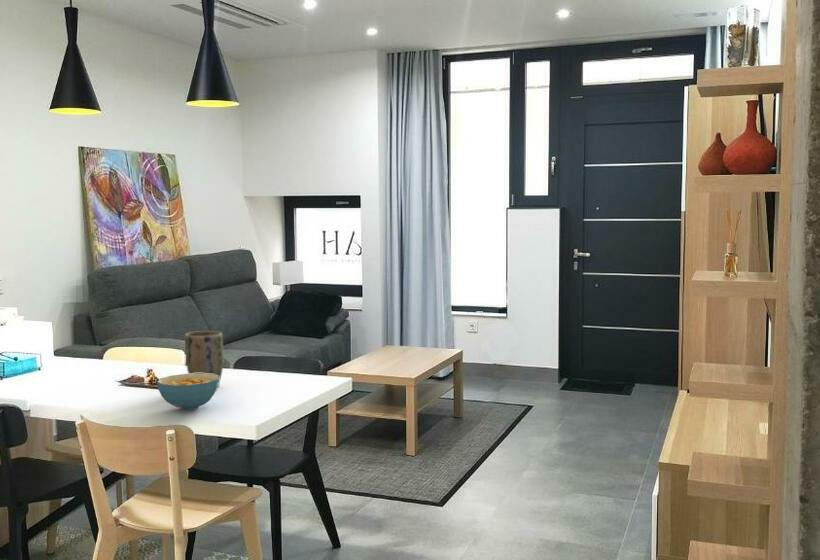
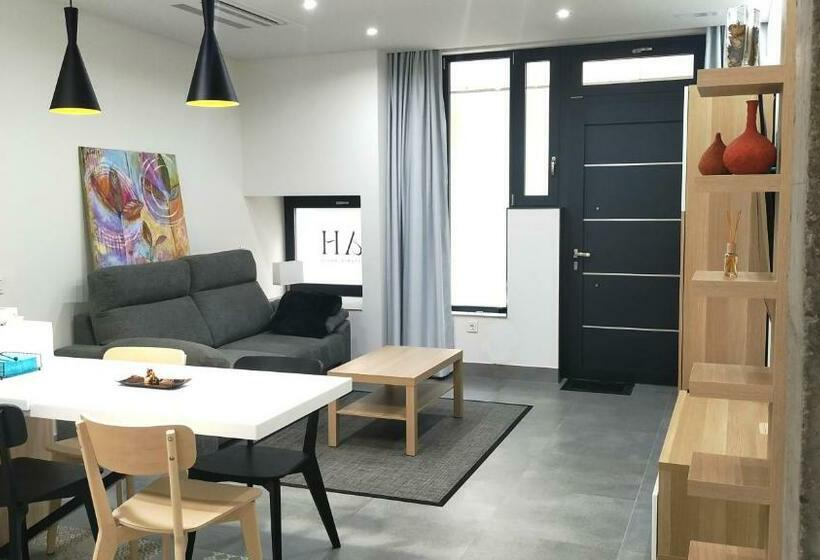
- cereal bowl (188, 393)
- plant pot (204, 360)
